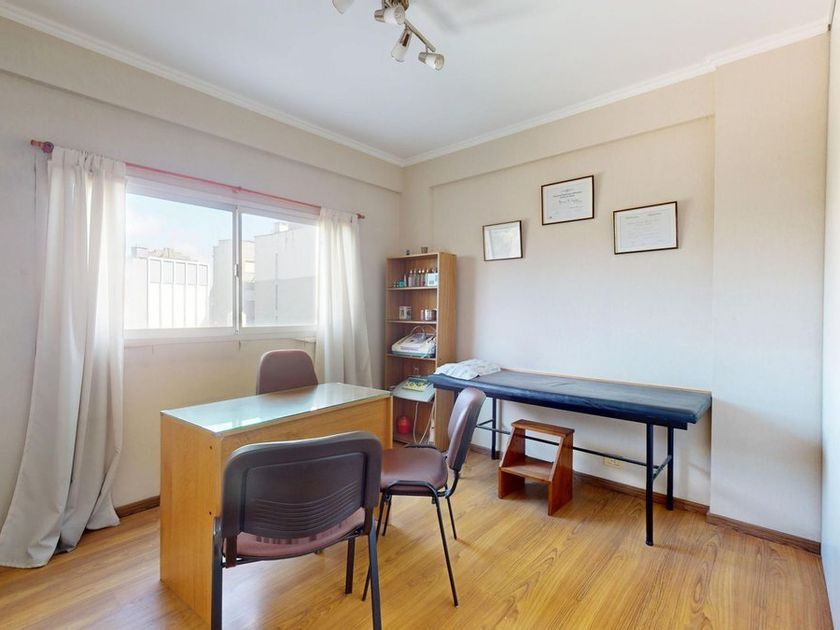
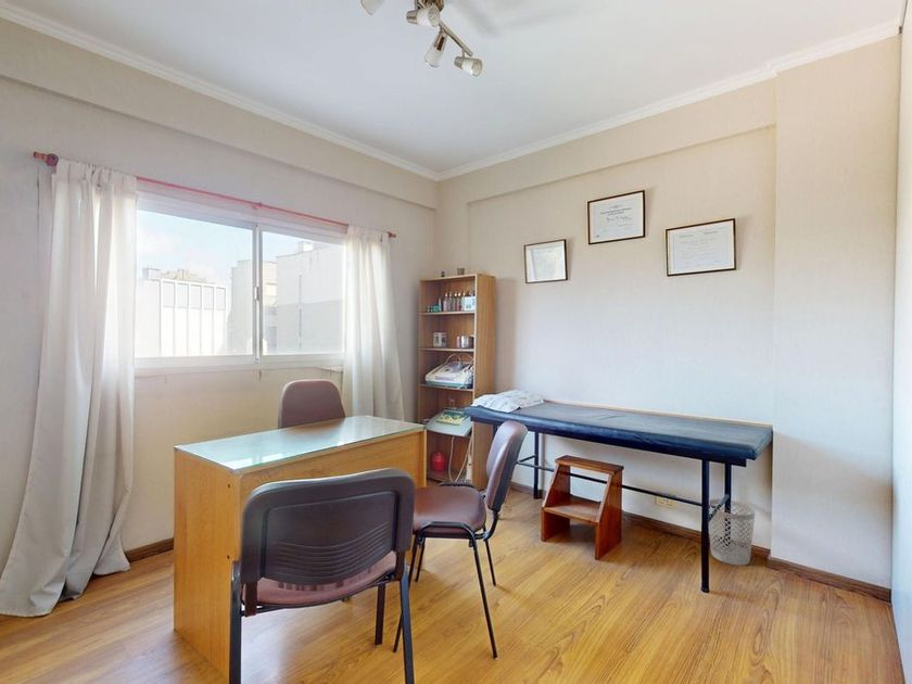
+ wastebasket (730, 531)
